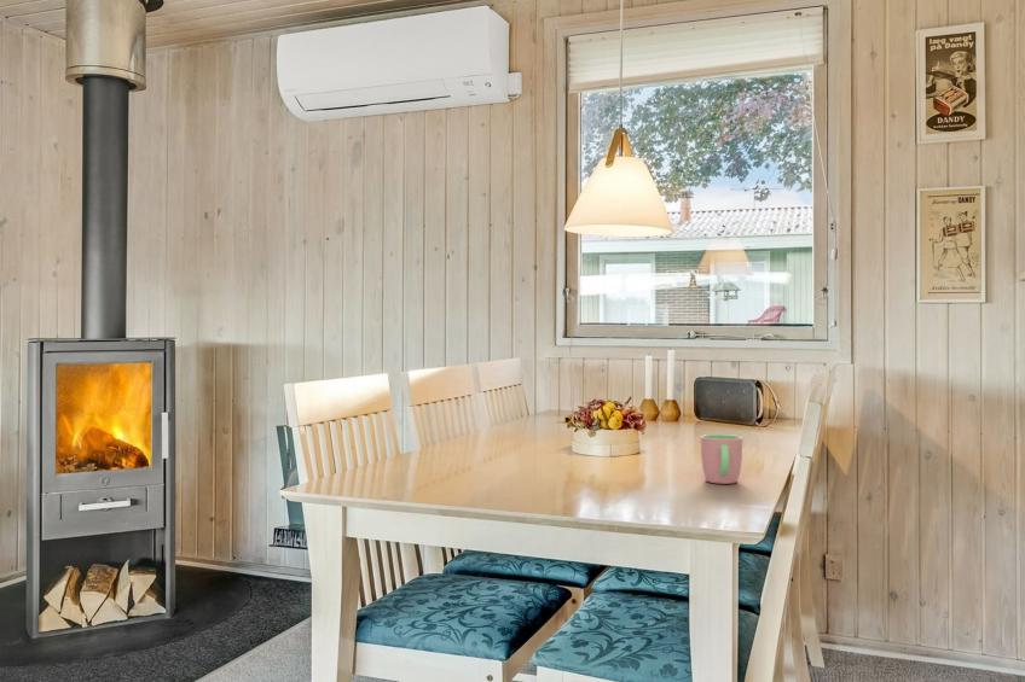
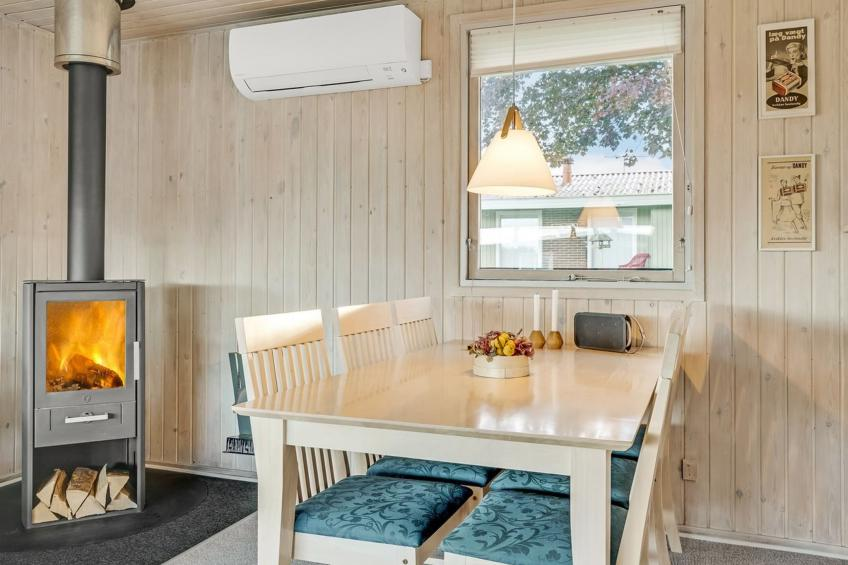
- cup (722, 460)
